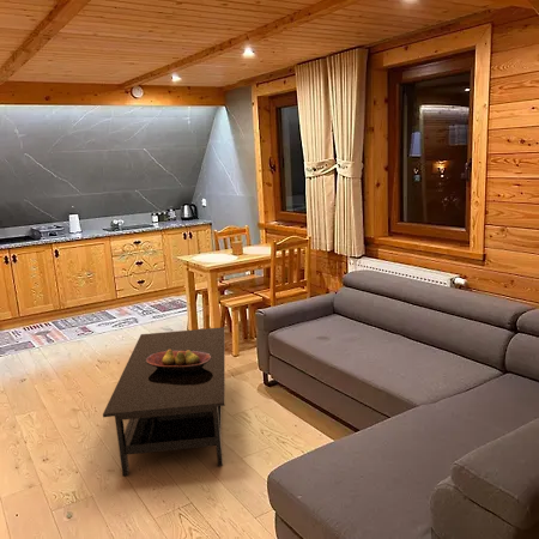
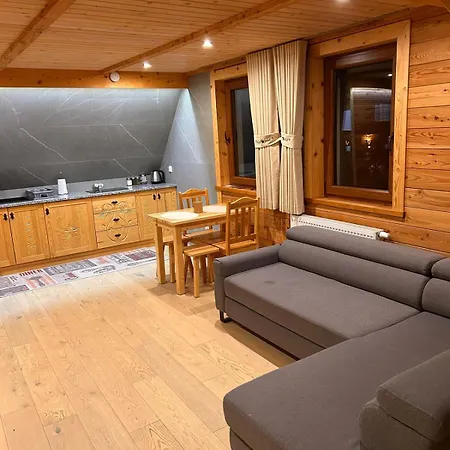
- fruit bowl (178, 358)
- coffee table (177, 392)
